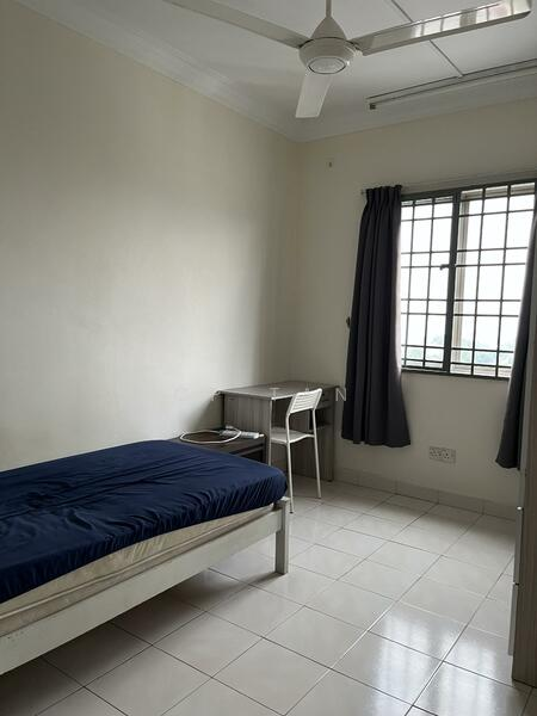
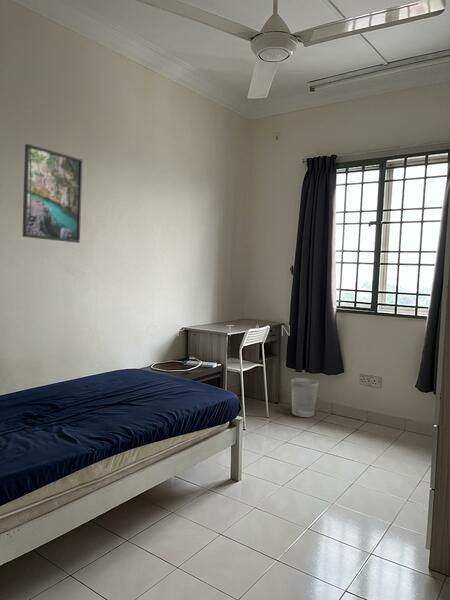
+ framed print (53, 196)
+ wastebasket (303, 397)
